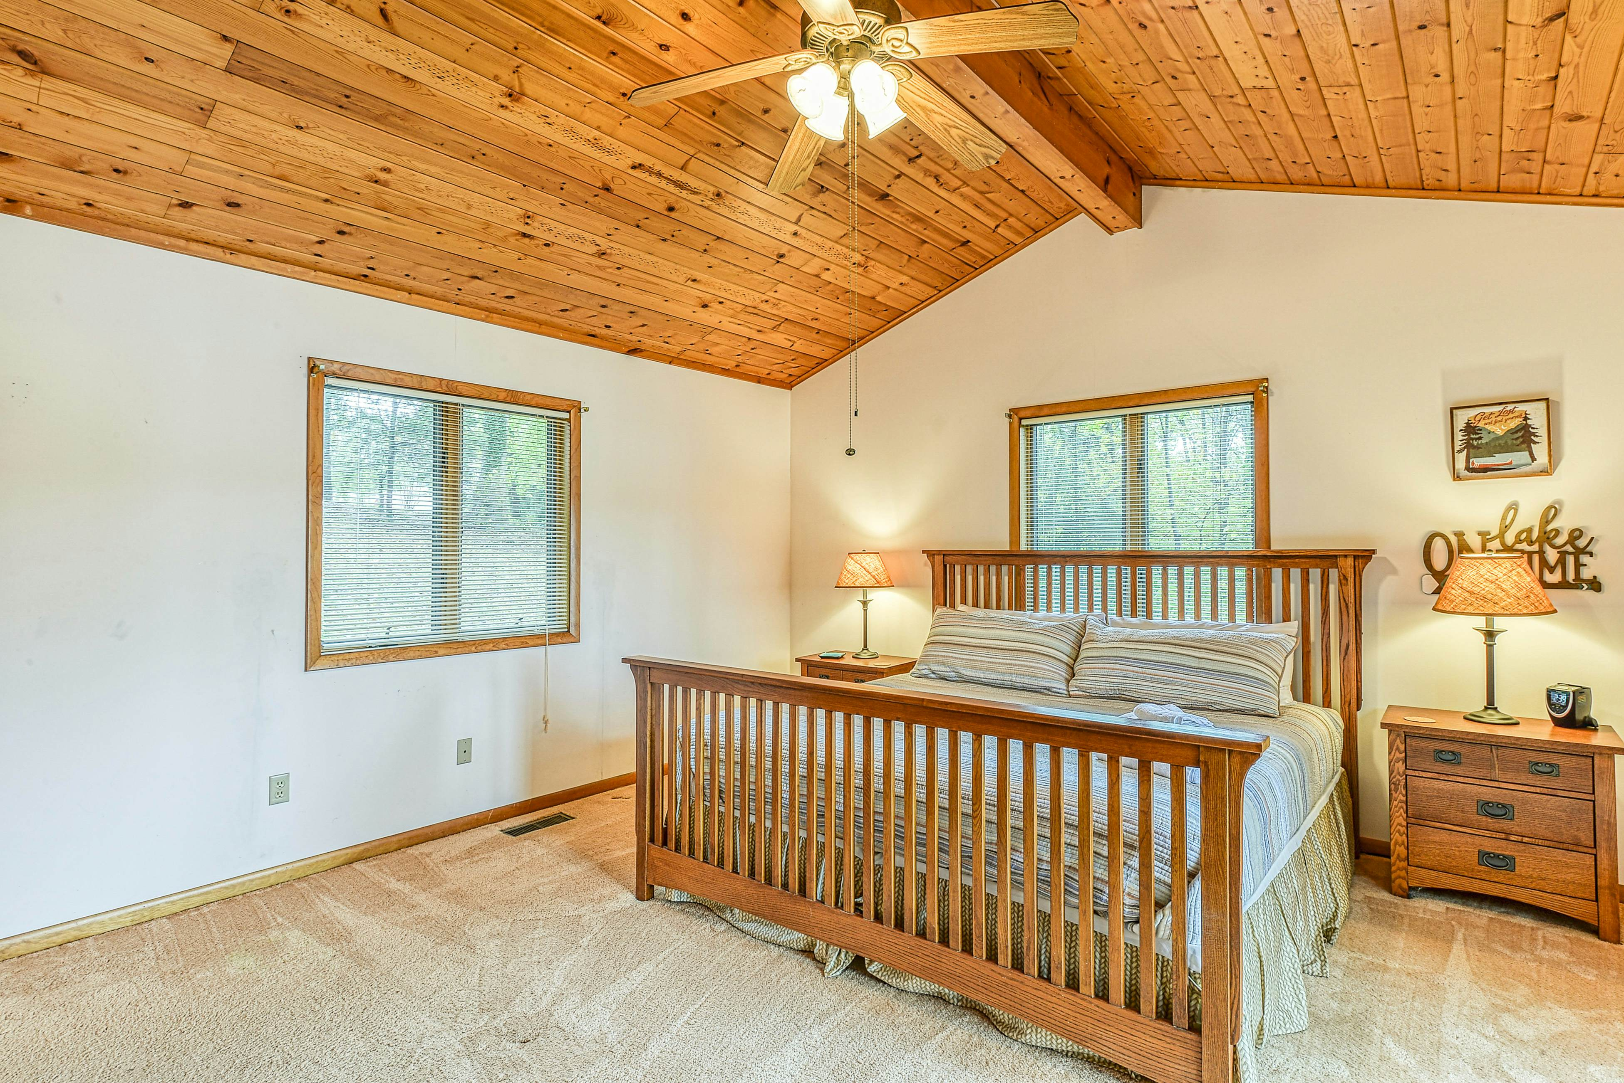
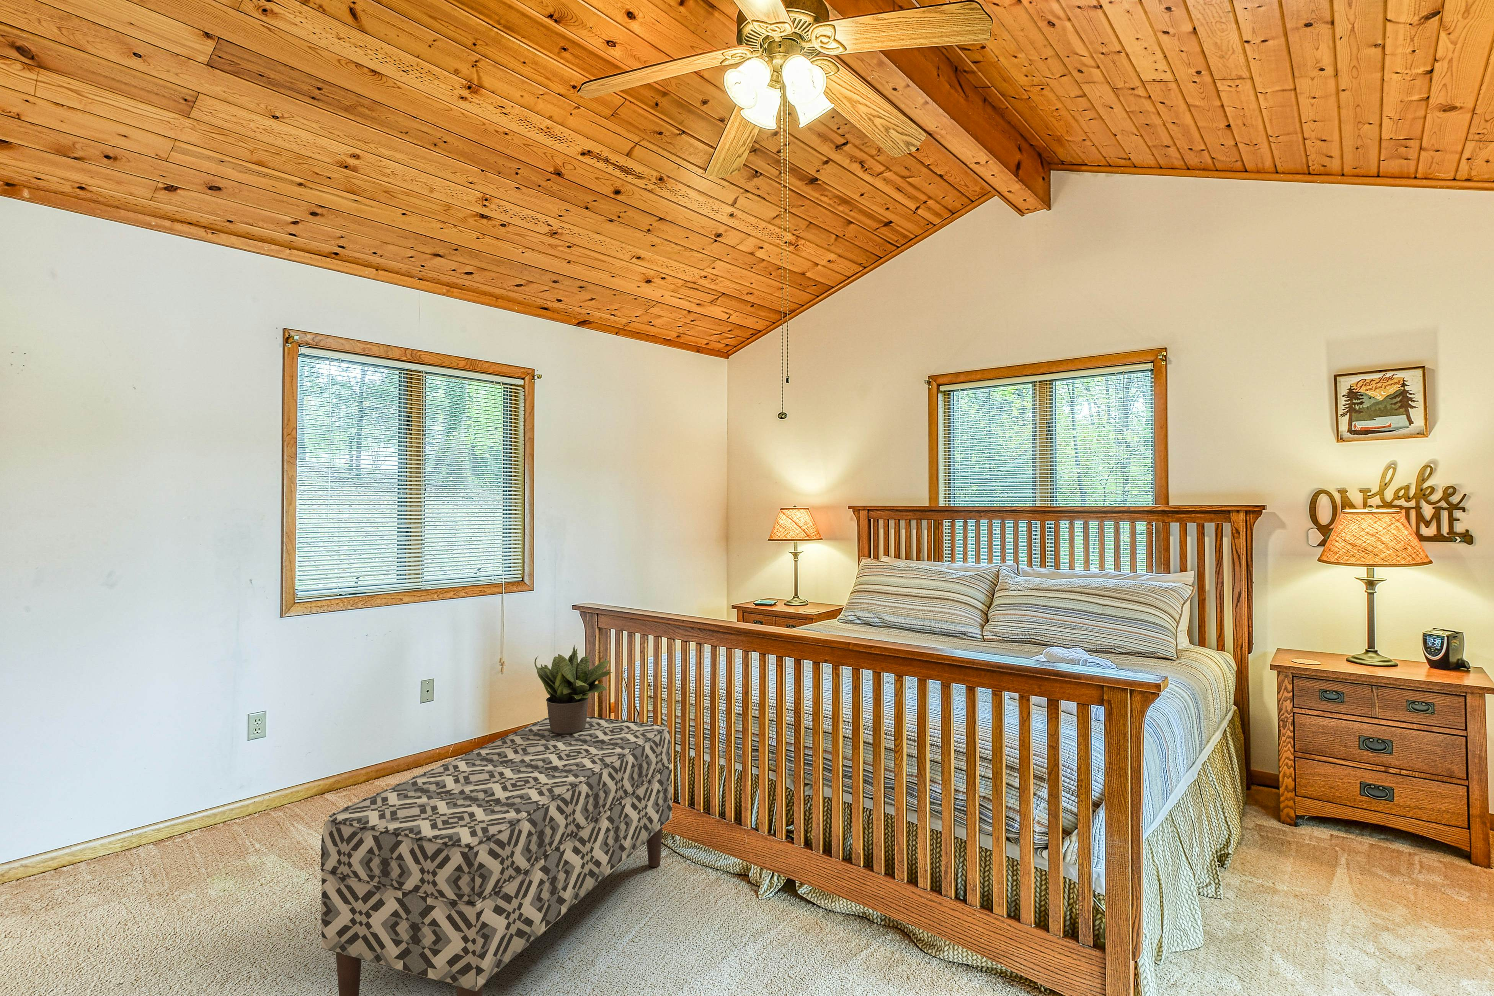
+ bench (526, 843)
+ potted plant (575, 688)
